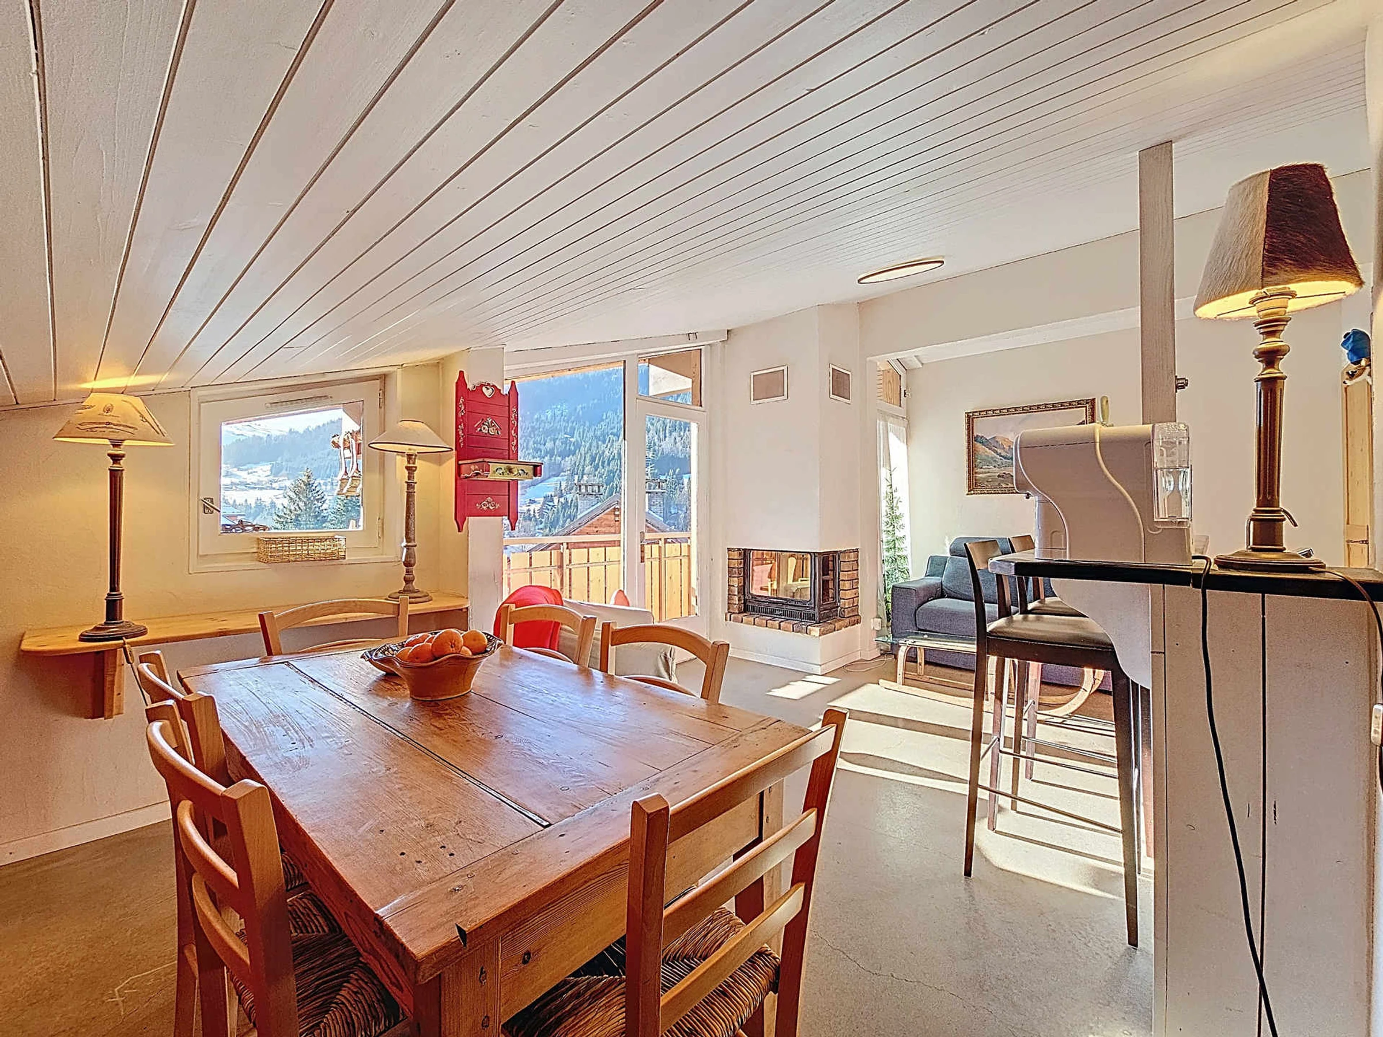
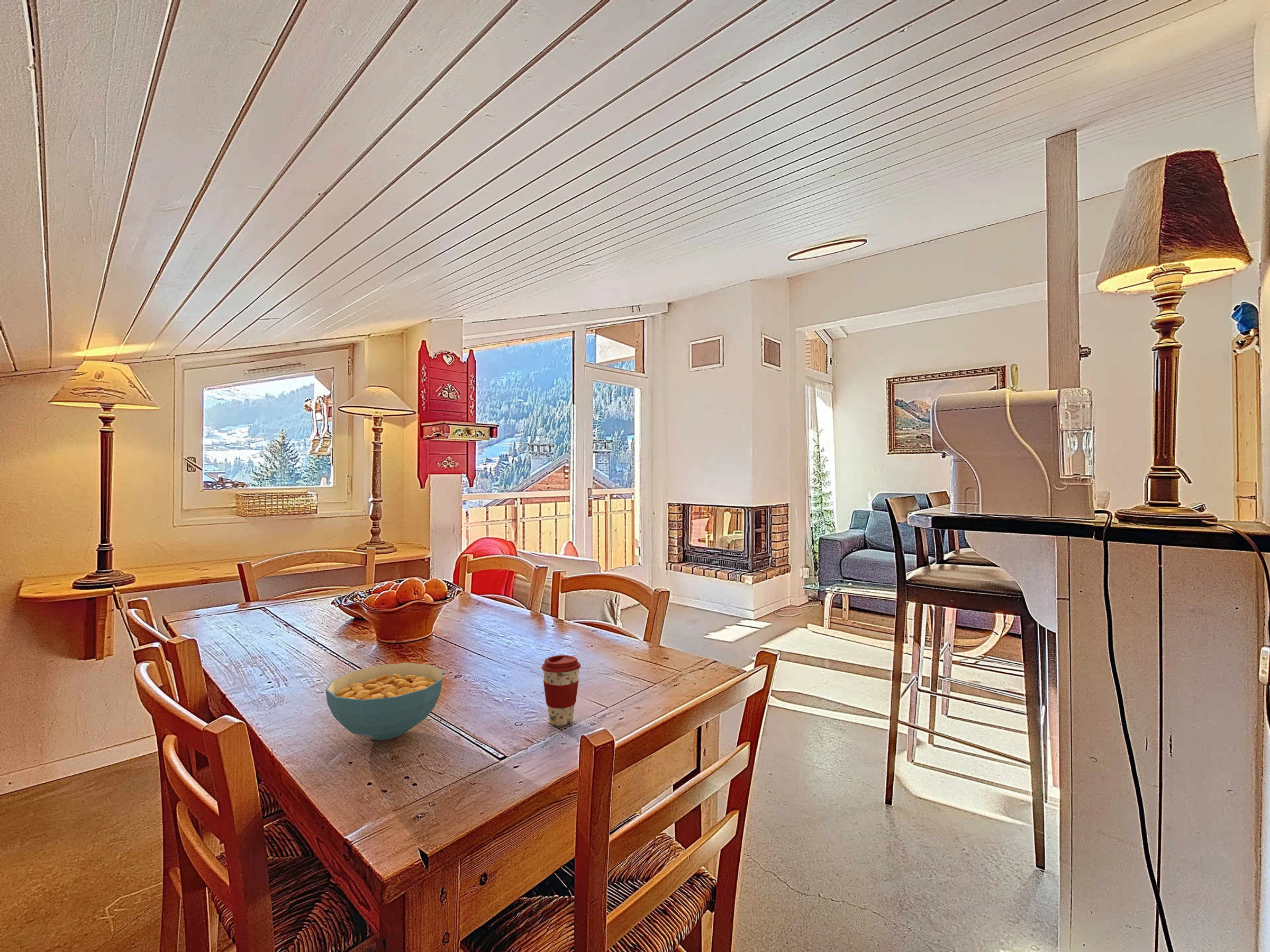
+ cereal bowl (387, 706)
+ coffee cup (561, 690)
